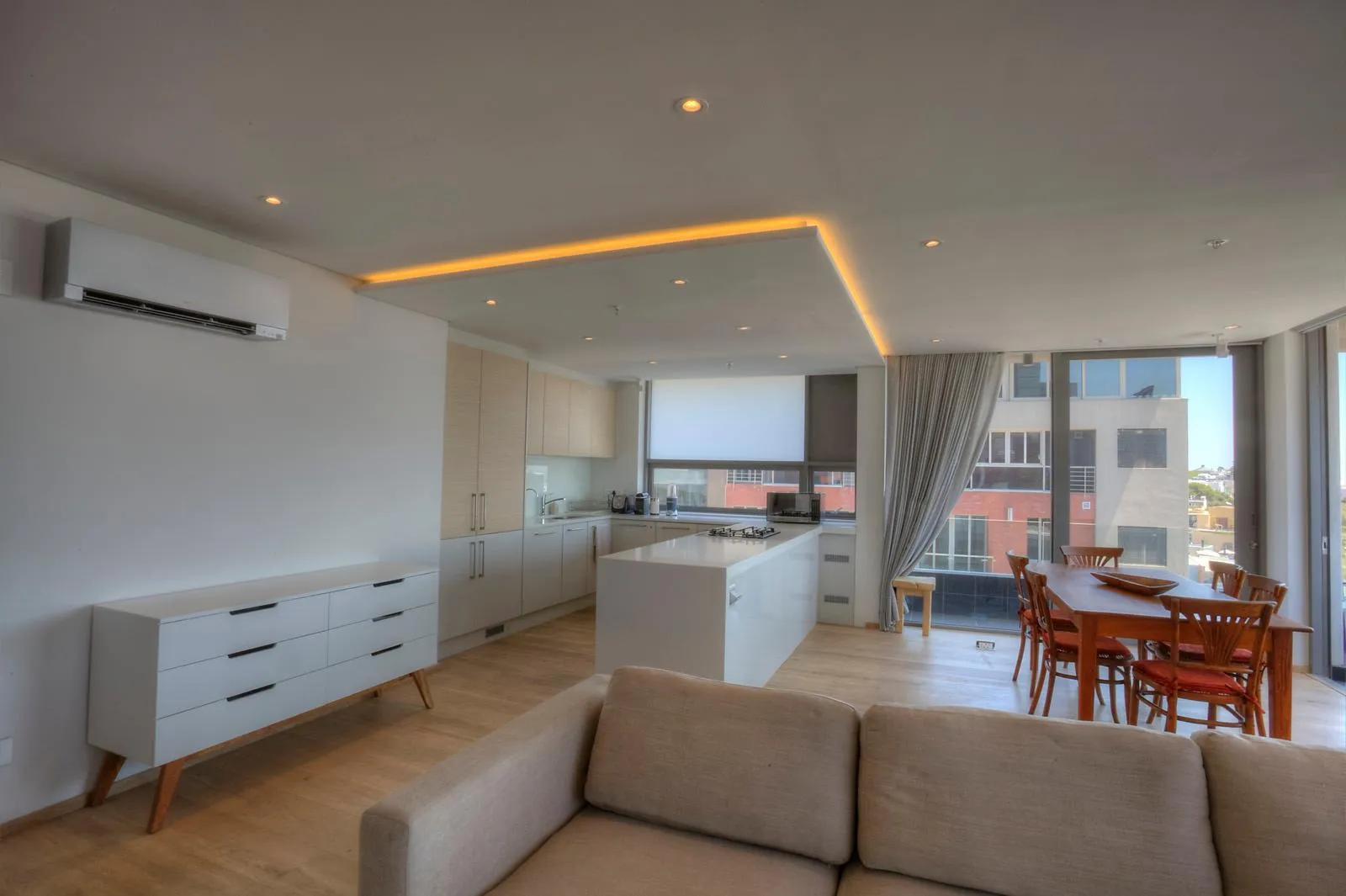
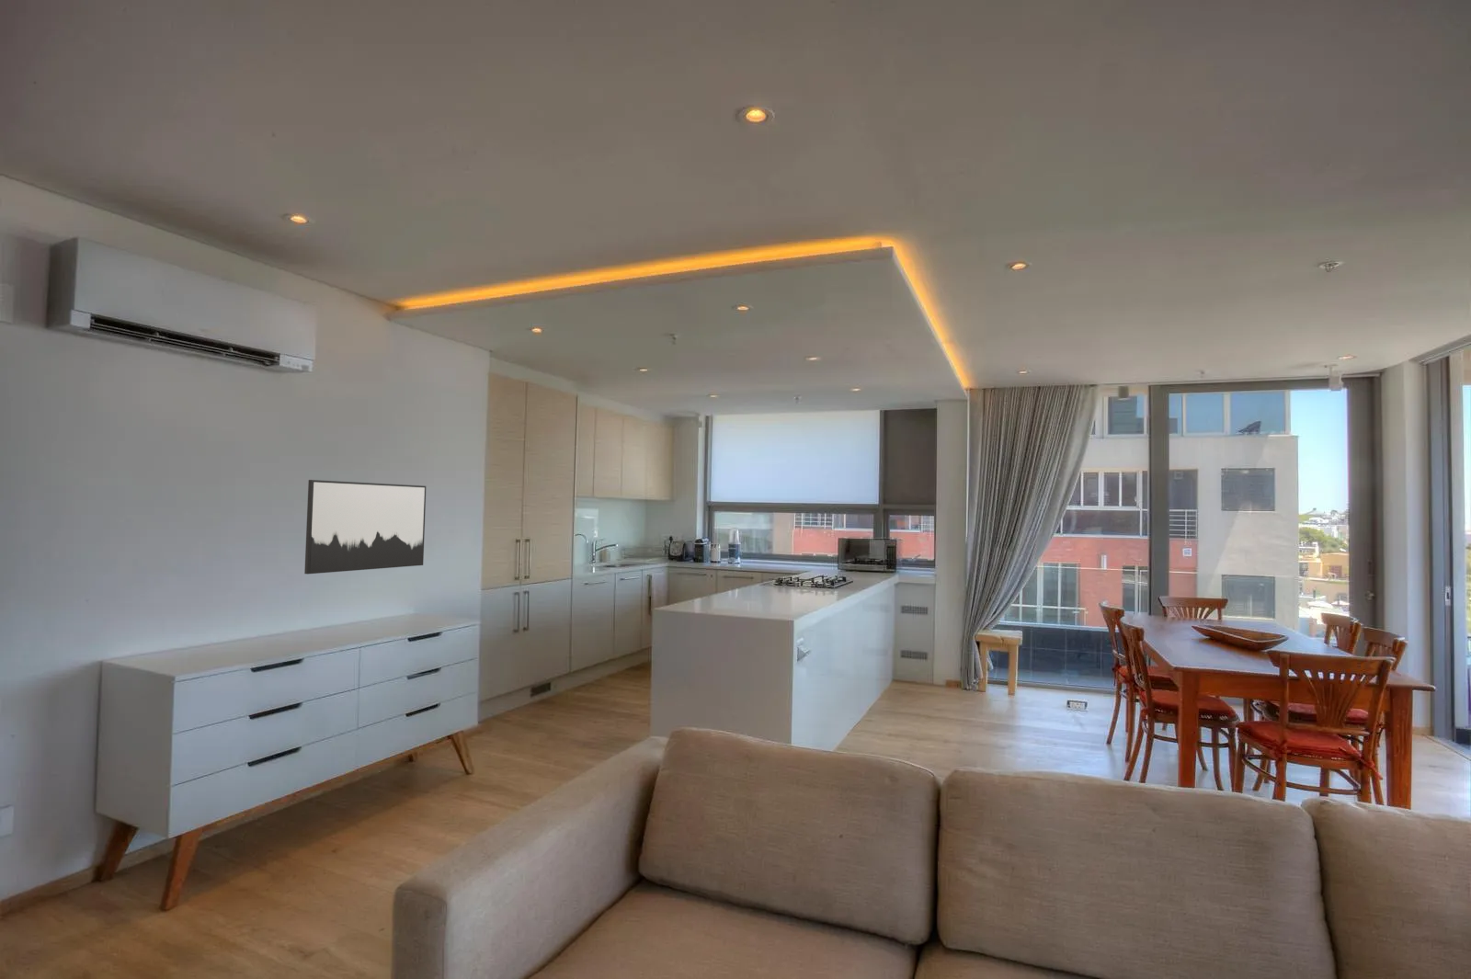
+ wall art (370, 526)
